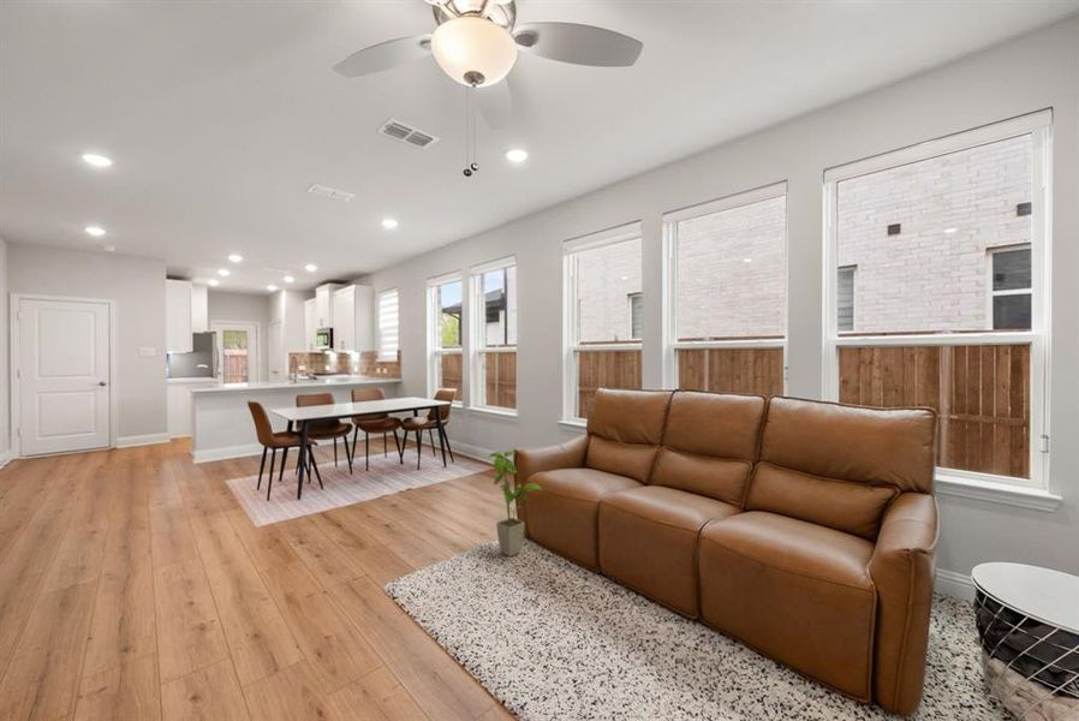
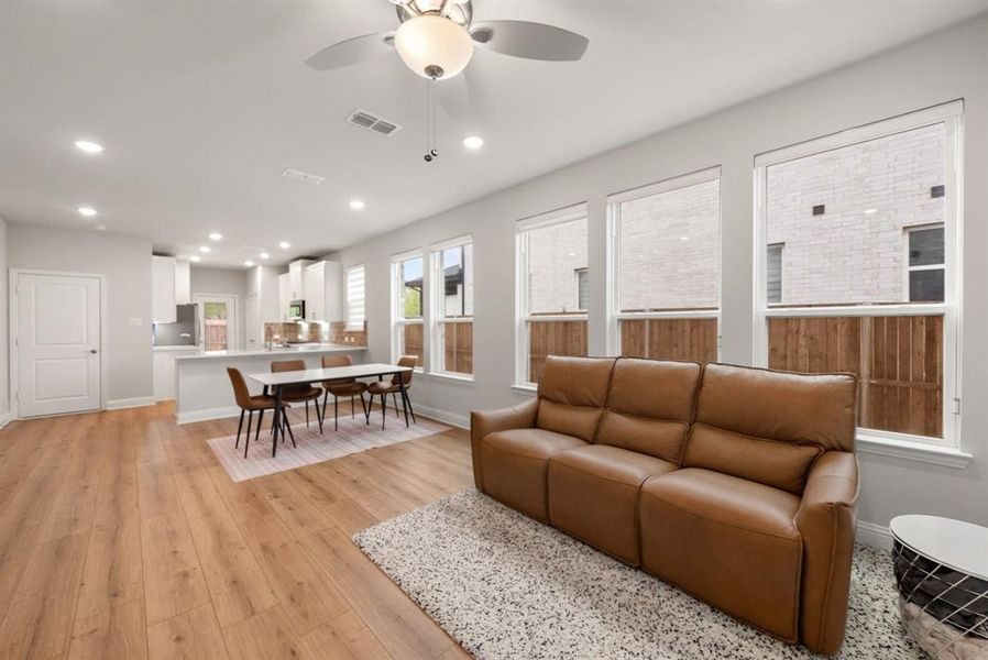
- house plant (509, 502)
